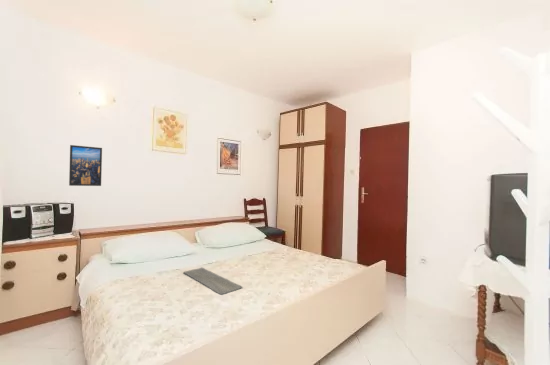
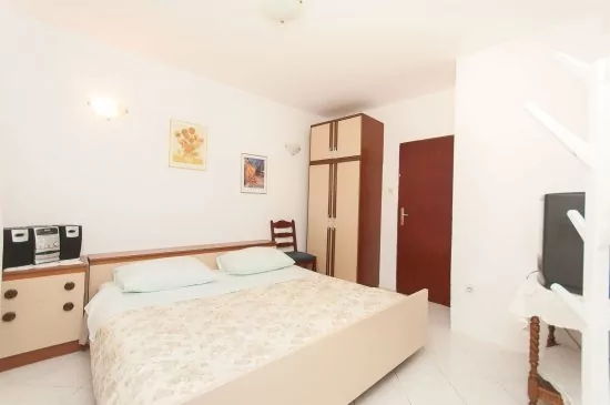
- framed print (86, 166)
- bath mat (210, 279)
